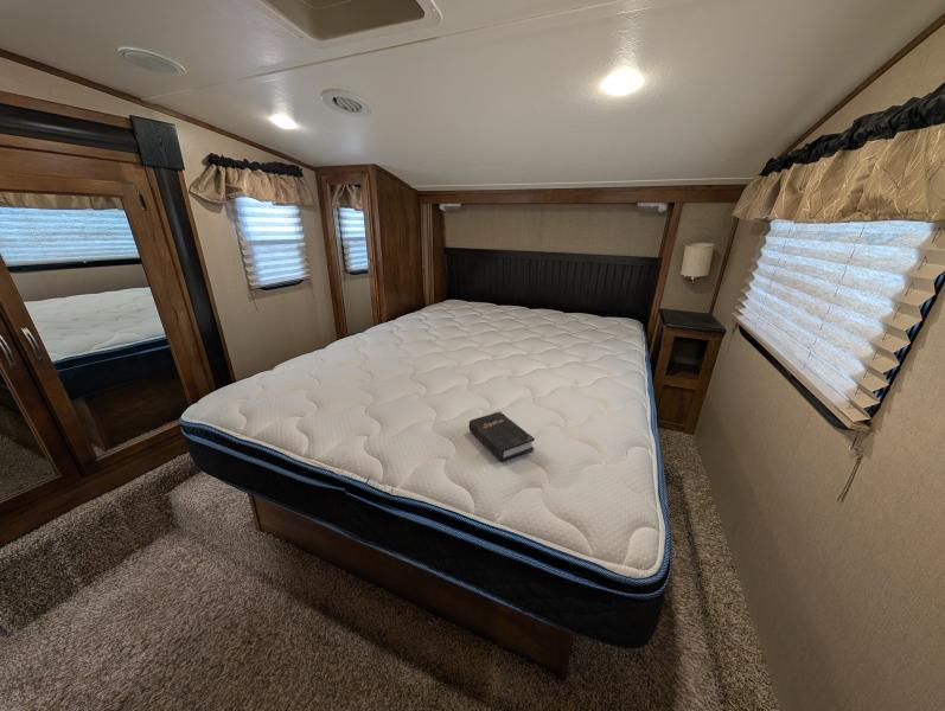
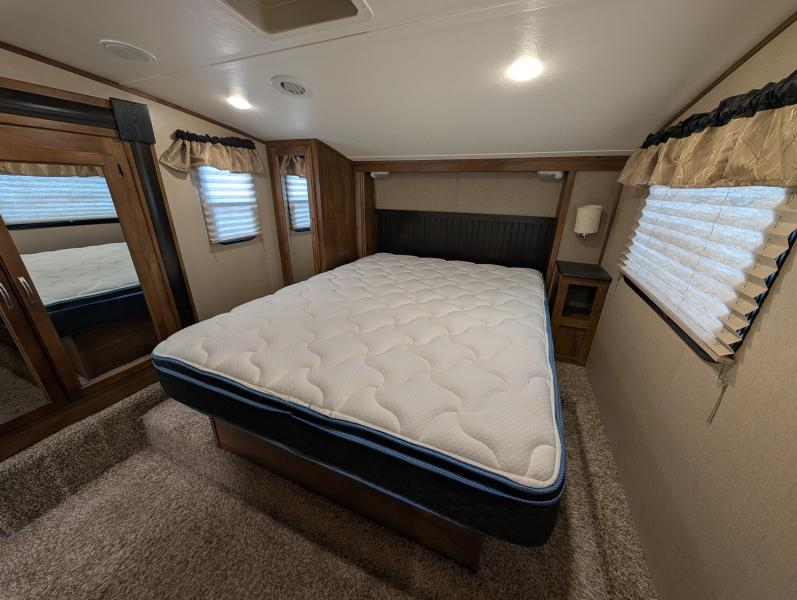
- hardback book (499, 434)
